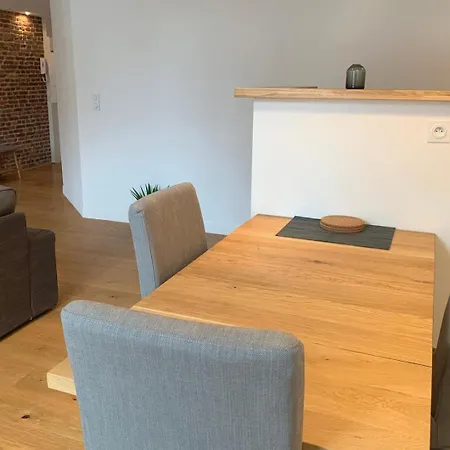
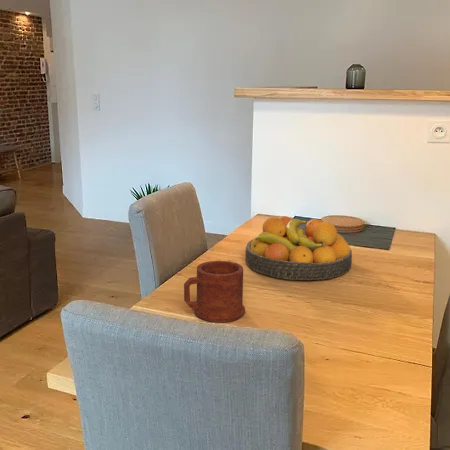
+ fruit bowl (298, 240)
+ mug (214, 290)
